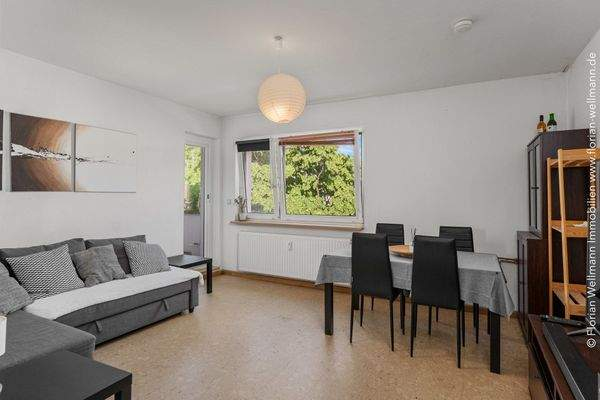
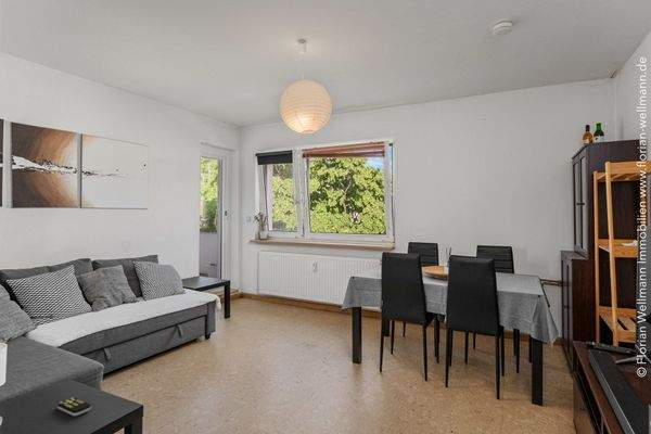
+ remote control (74, 406)
